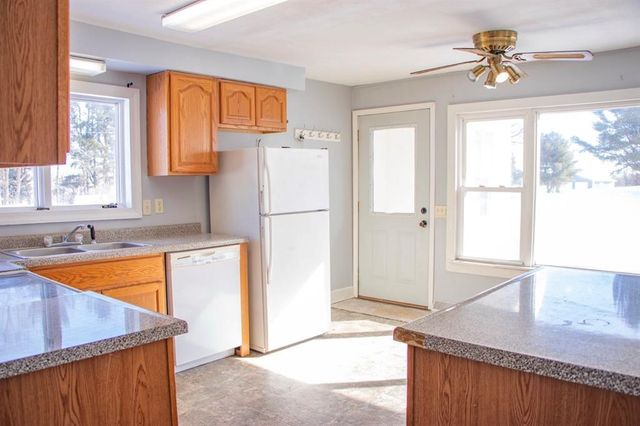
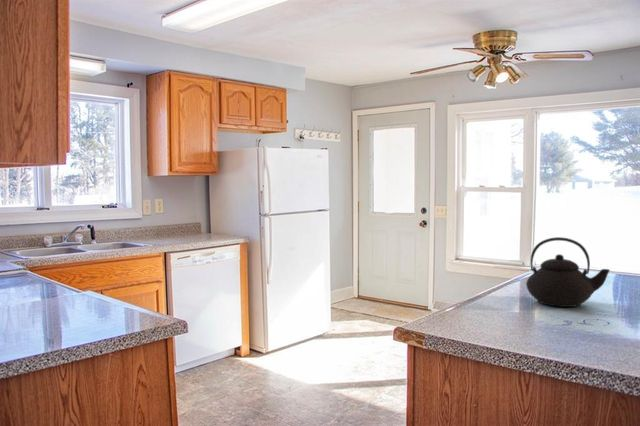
+ teapot (566, 270)
